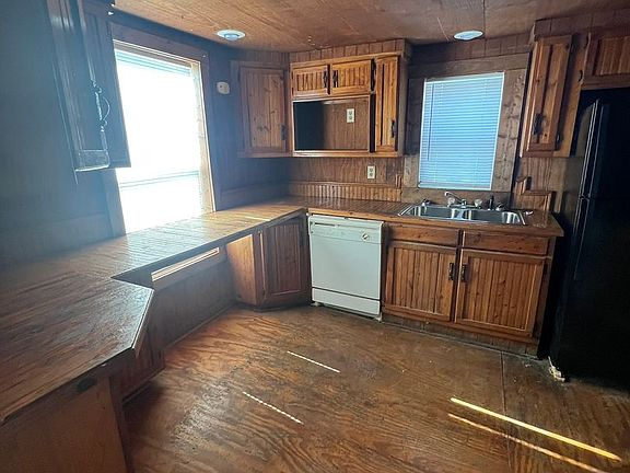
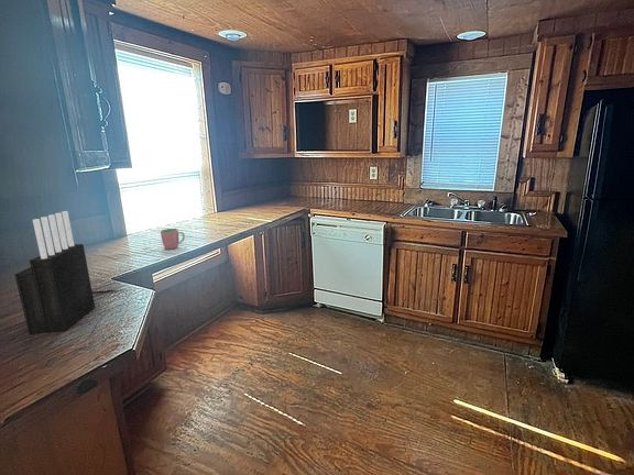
+ cup (173, 239)
+ knife block (50, 269)
